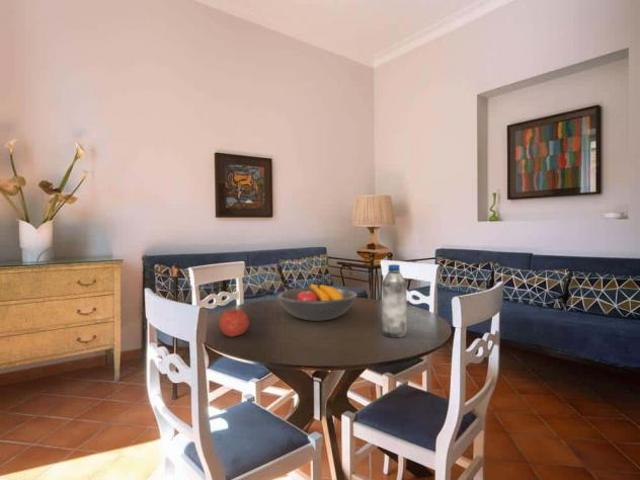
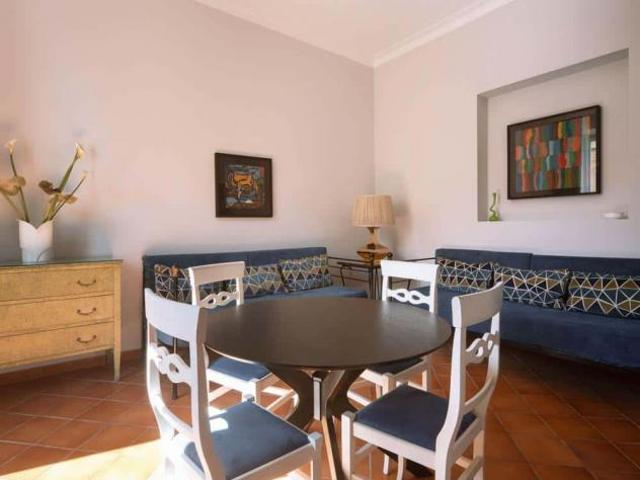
- water bottle (394, 299)
- fruit bowl (317, 302)
- fruit (234, 320)
